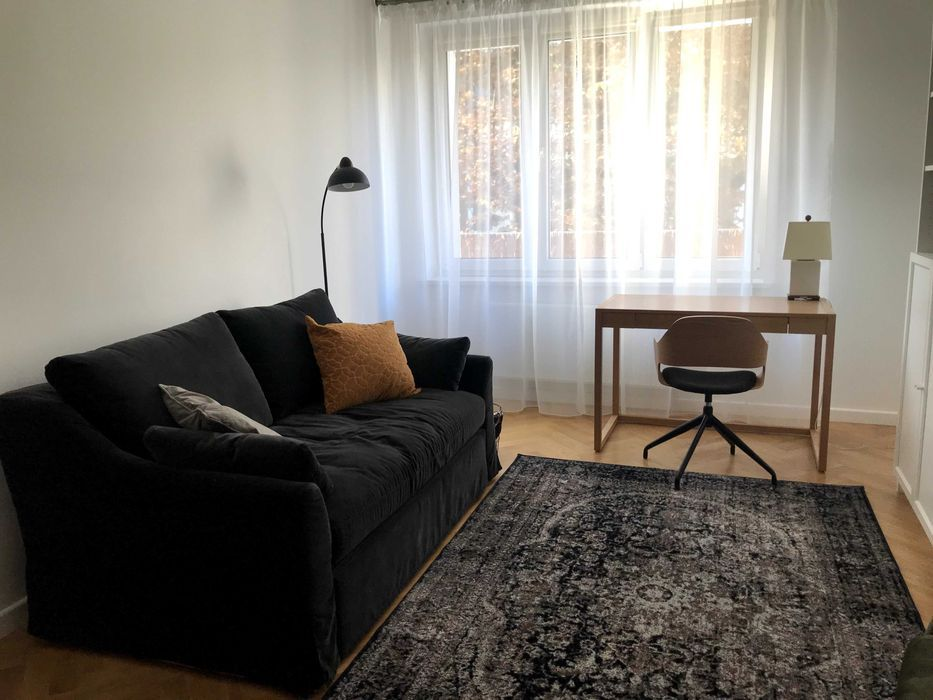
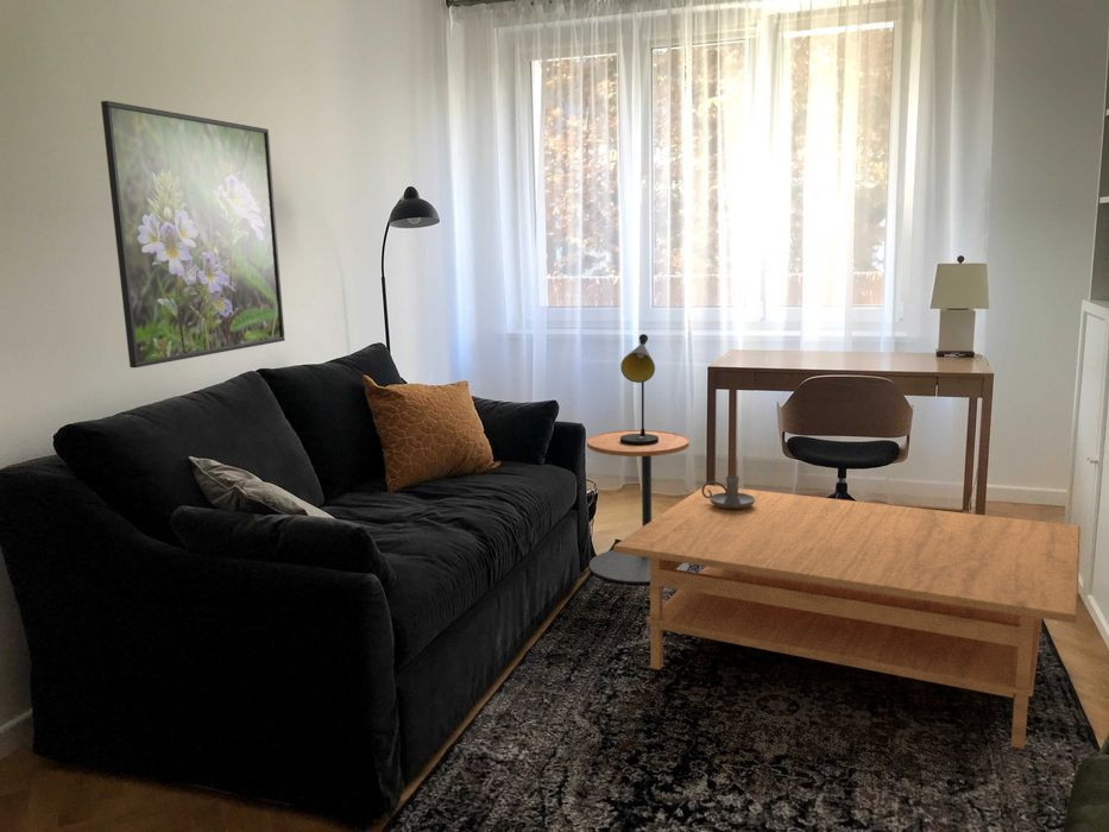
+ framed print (204, 237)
+ table lamp (642, 387)
+ side table (642, 504)
+ candle holder (727, 490)
+ coffee table (847, 598)
